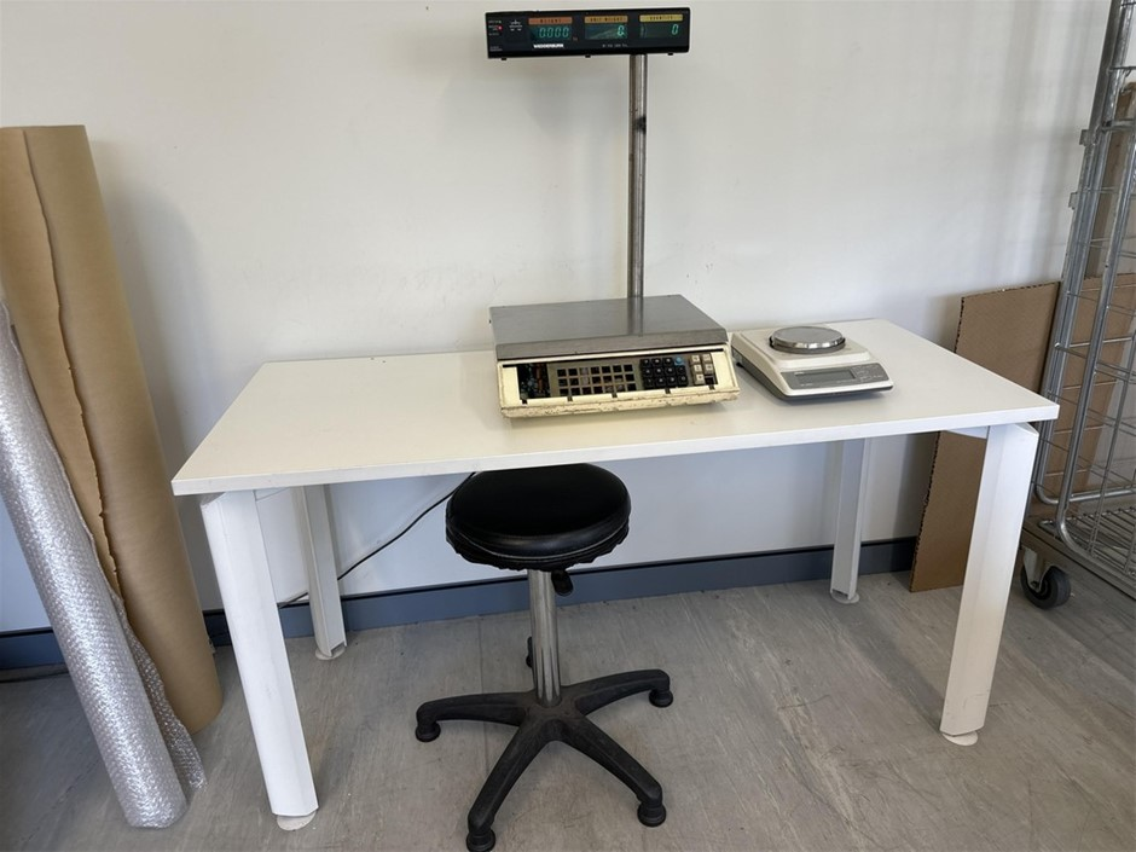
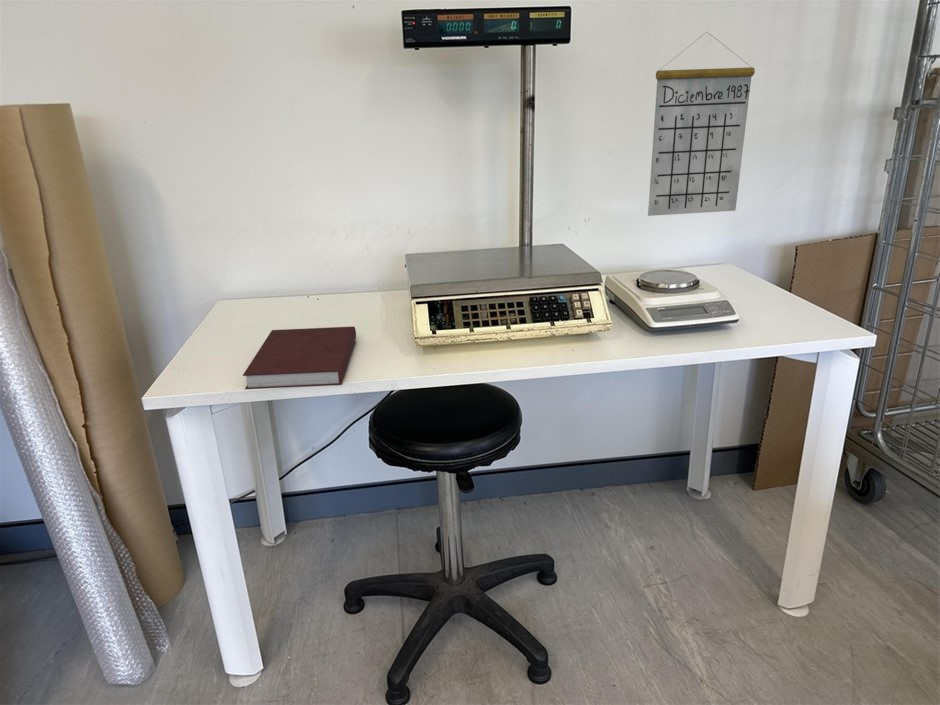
+ notebook (304, 355)
+ calendar (700, 126)
